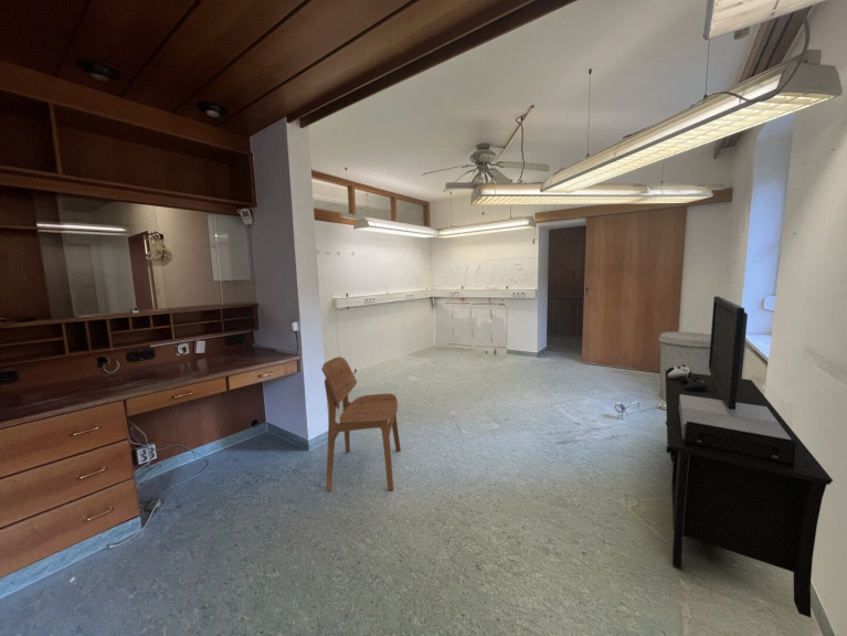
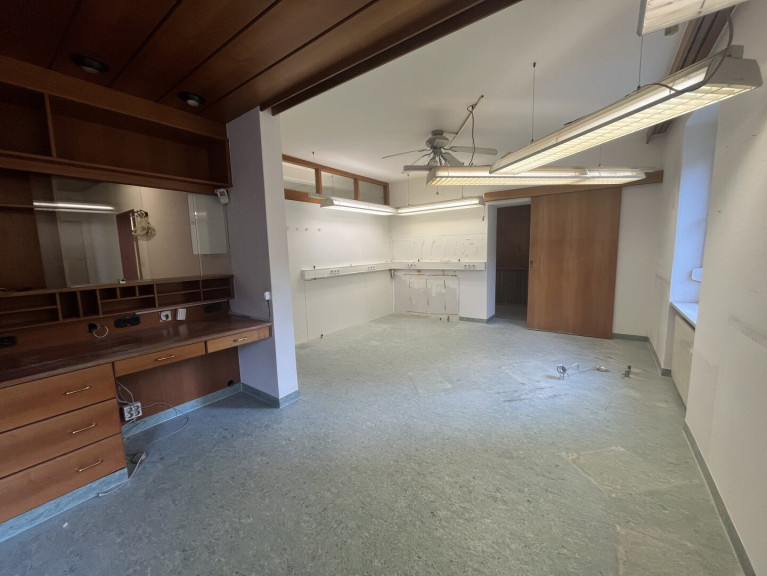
- trash can (687, 367)
- dining chair (362, 416)
- media console (718, 403)
